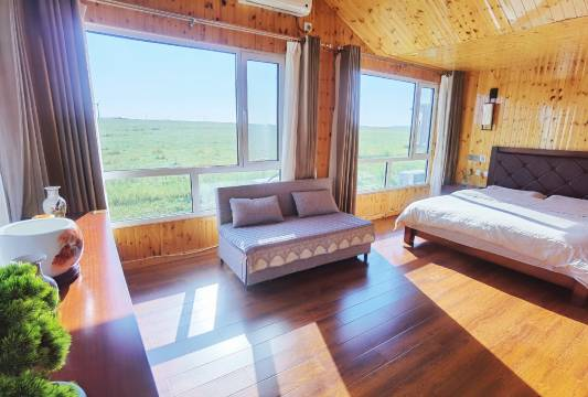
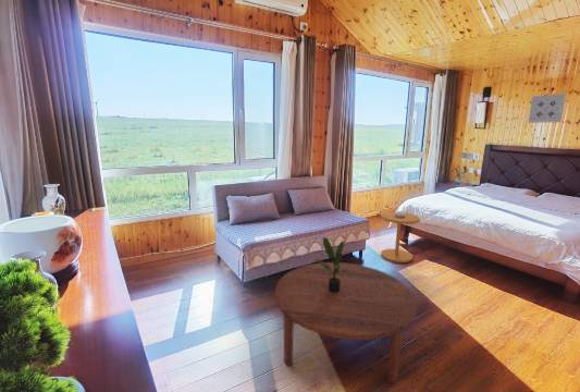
+ wall art (545, 108)
+ potted plant (333, 264)
+ coffee table (342, 315)
+ side table (398, 234)
